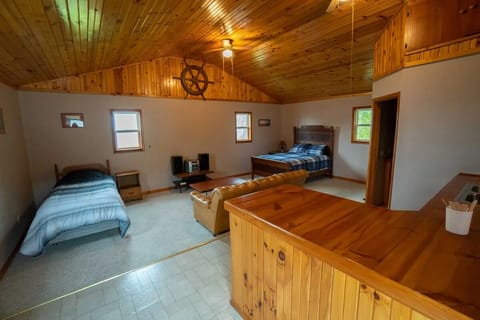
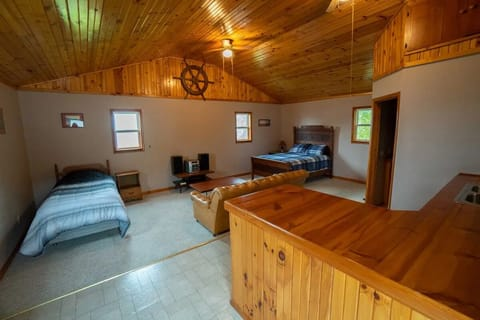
- utensil holder (457, 215)
